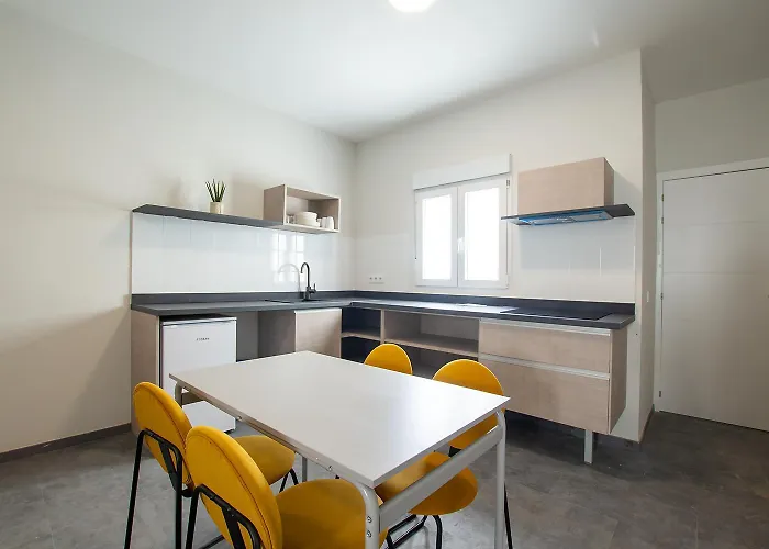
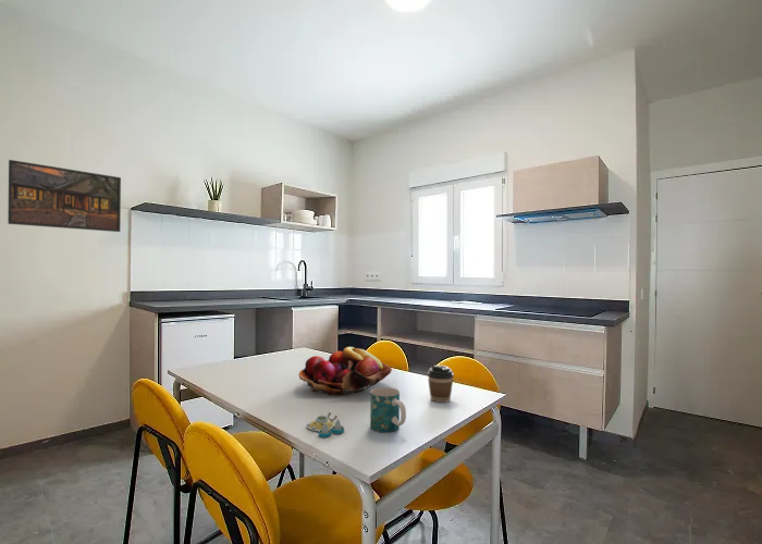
+ fruit basket (346, 368)
+ coffee cup (440, 382)
+ mug (389, 410)
+ salt and pepper shaker set (324, 421)
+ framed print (69, 198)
